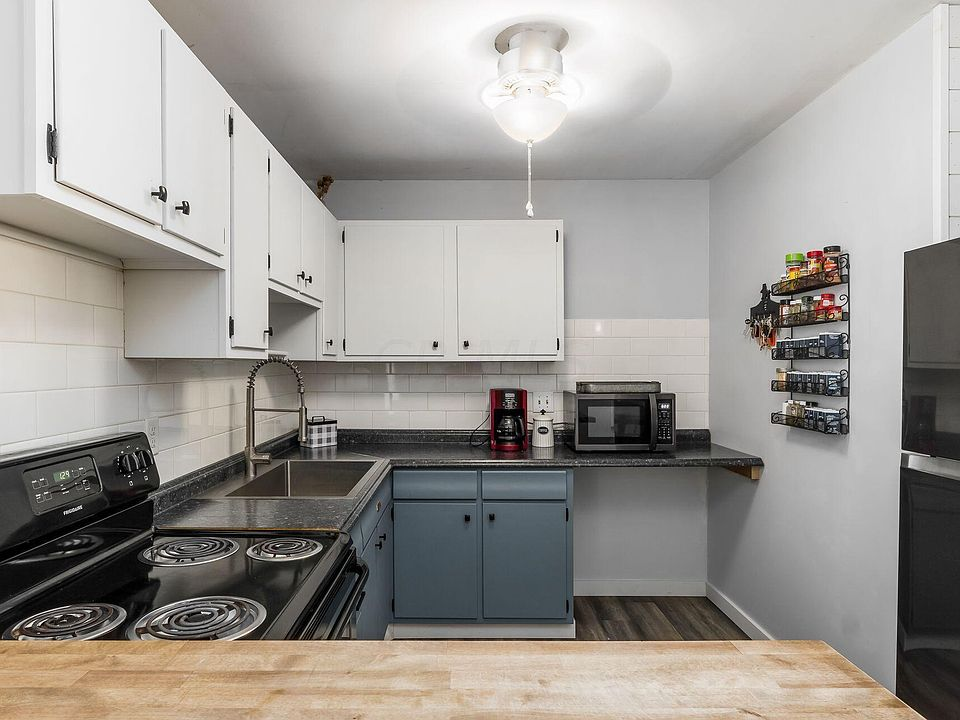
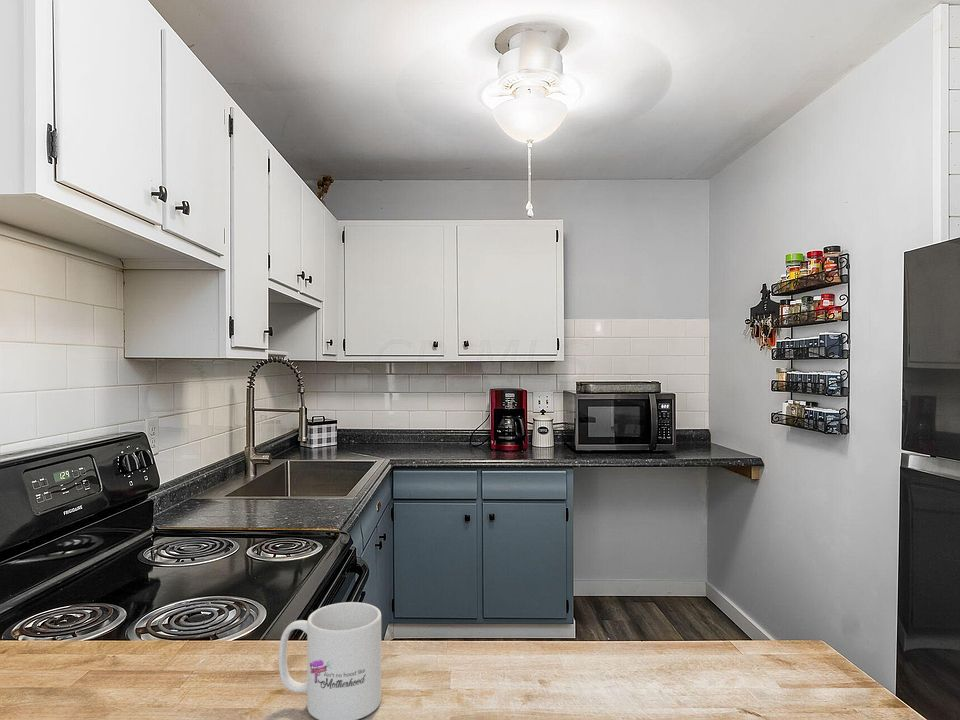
+ mug (329, 657)
